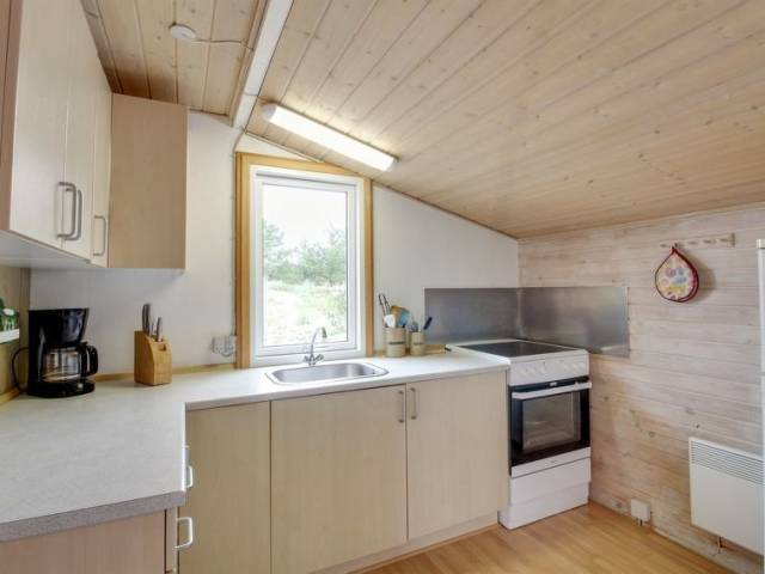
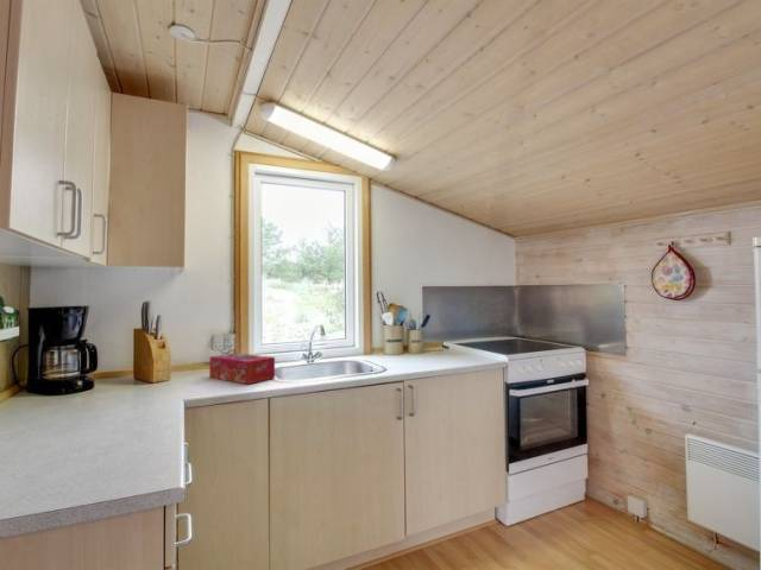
+ tissue box (241, 367)
